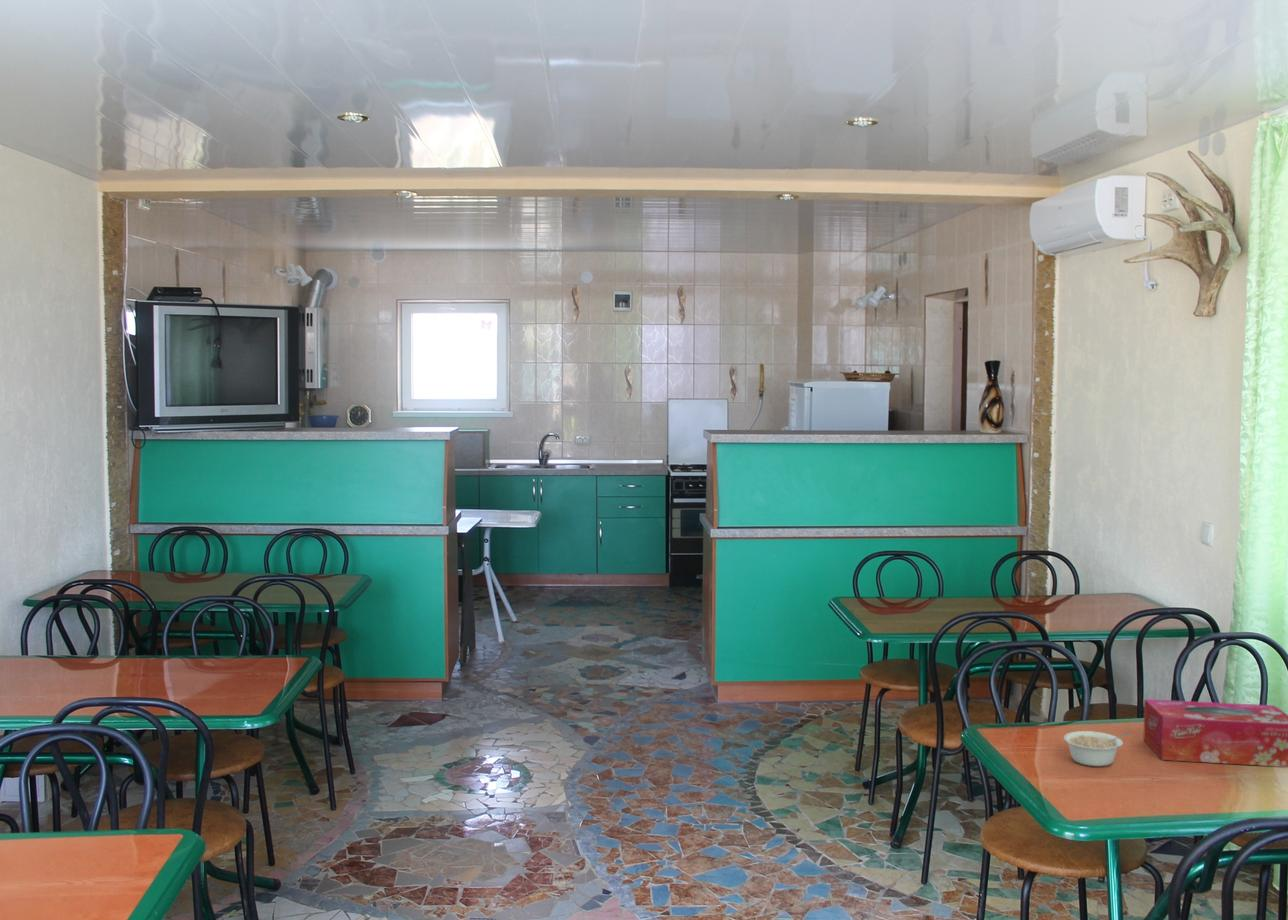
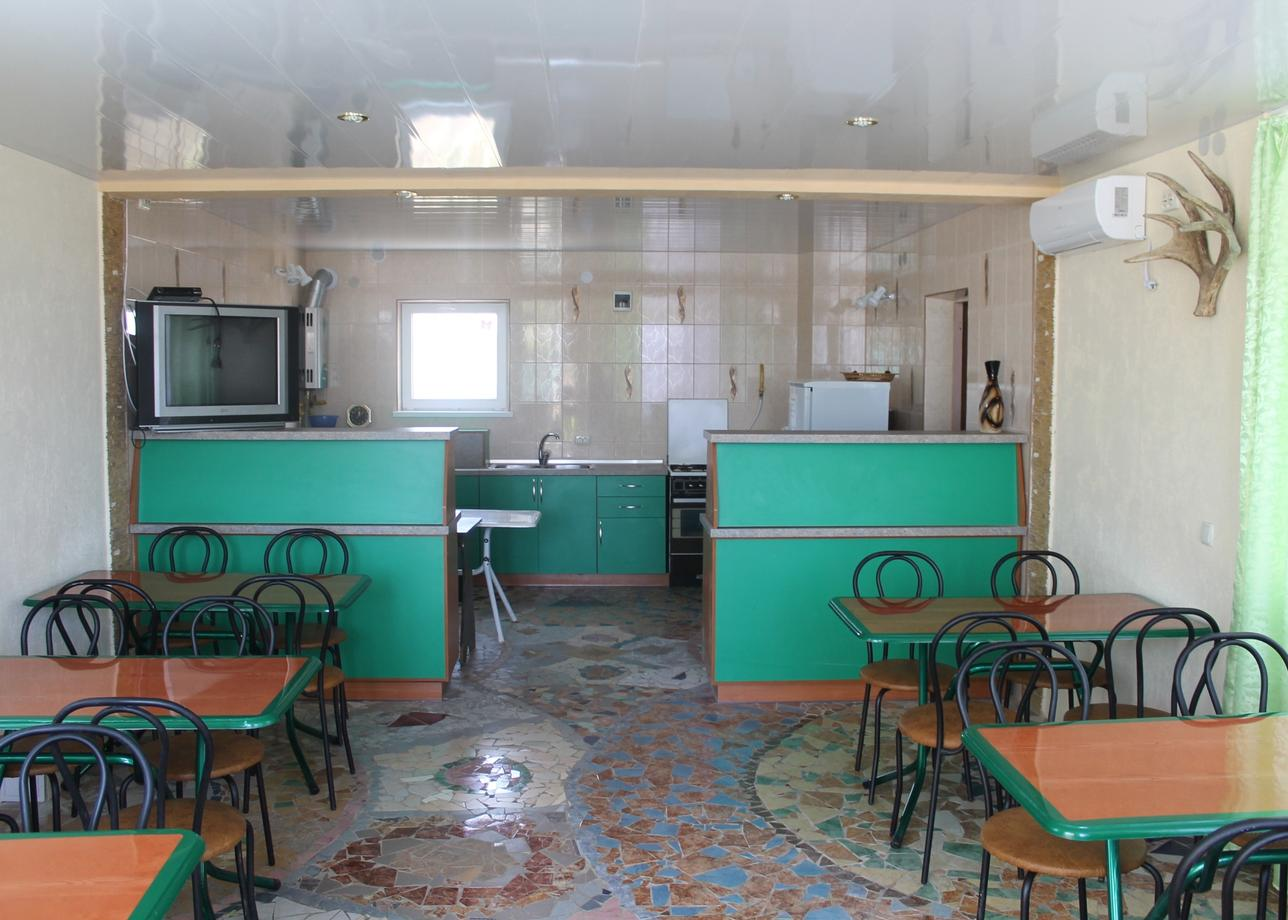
- legume (1093, 747)
- tissue box (1219, 732)
